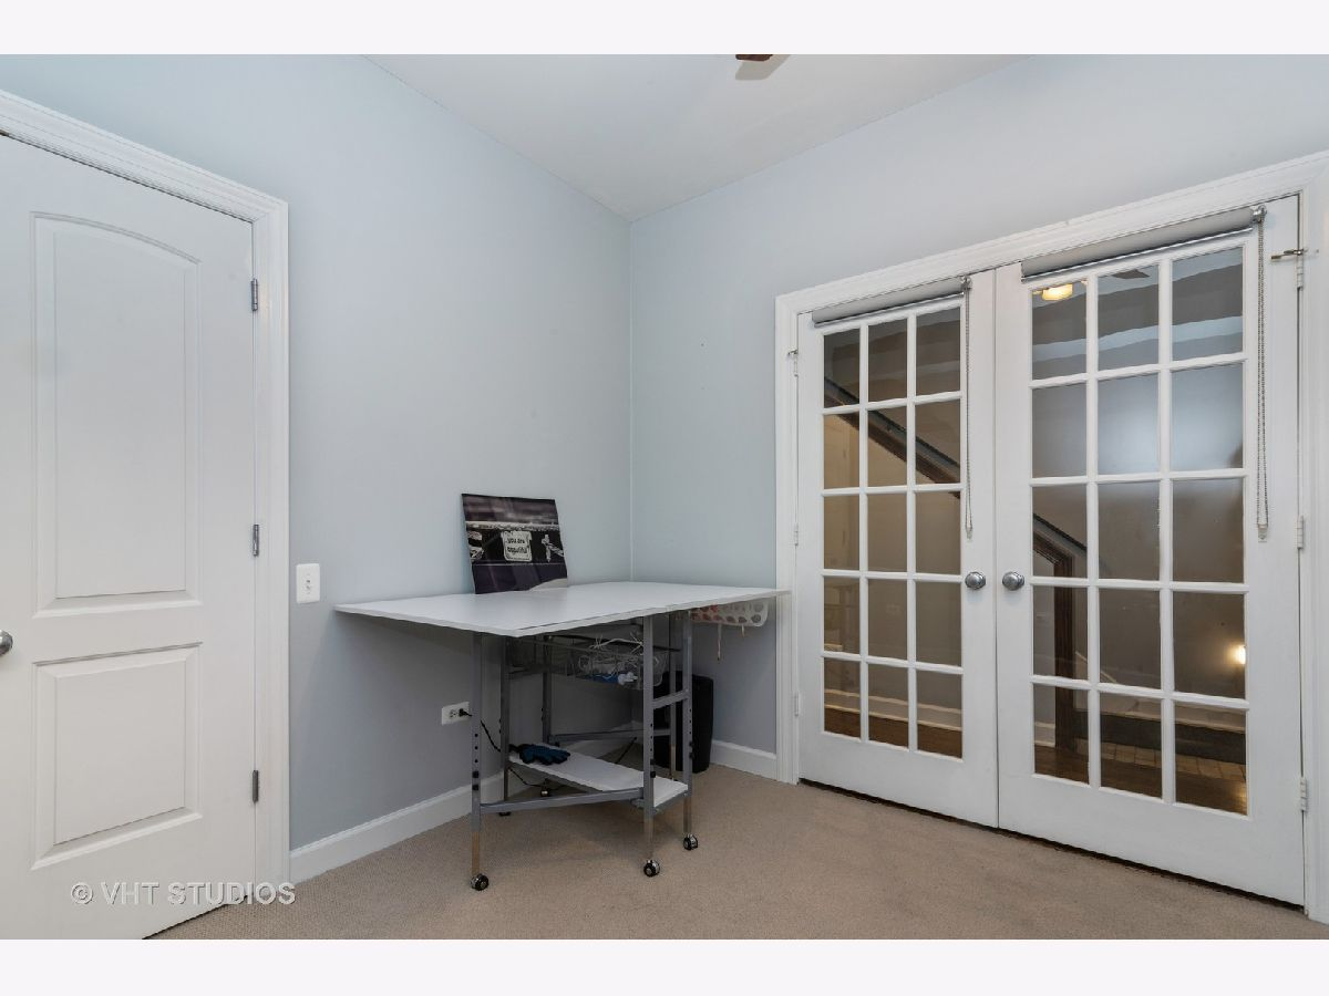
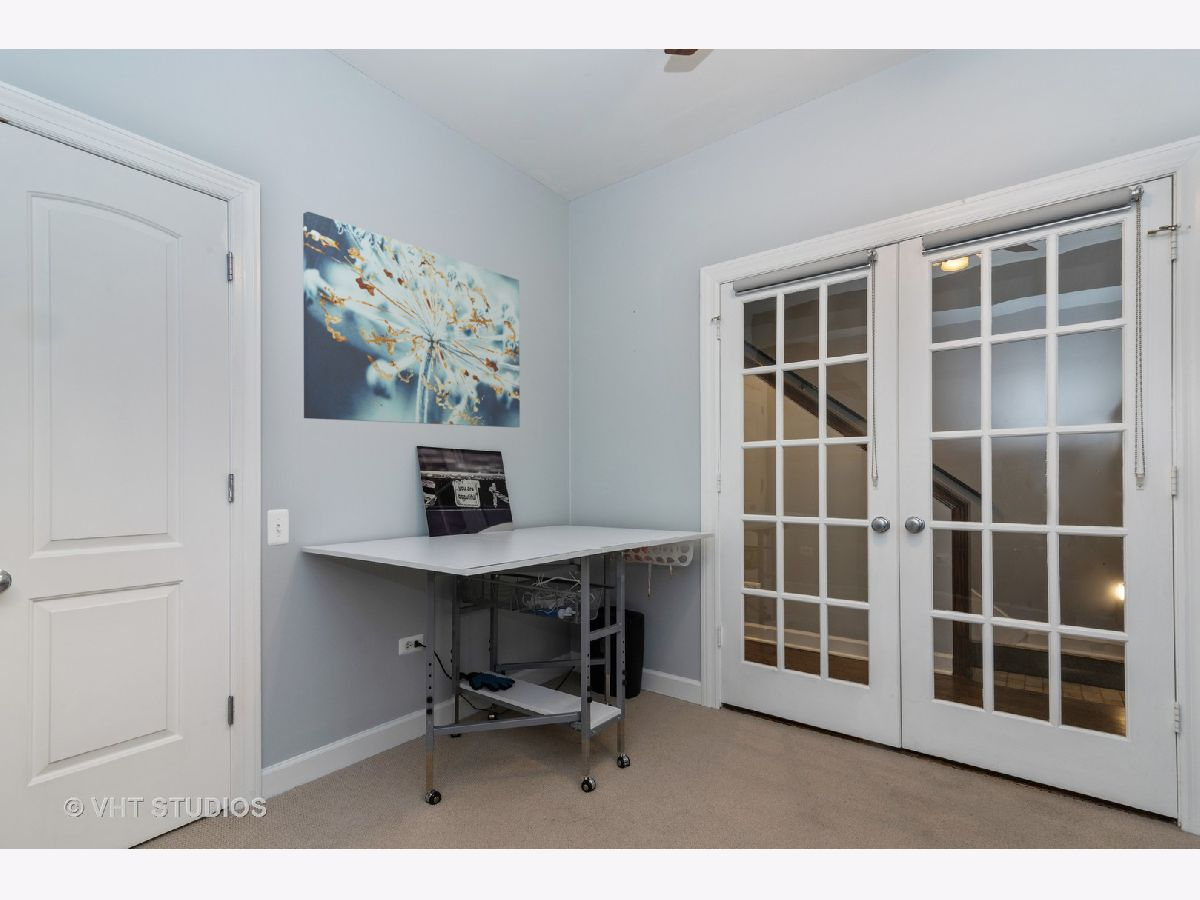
+ wall art (429, 337)
